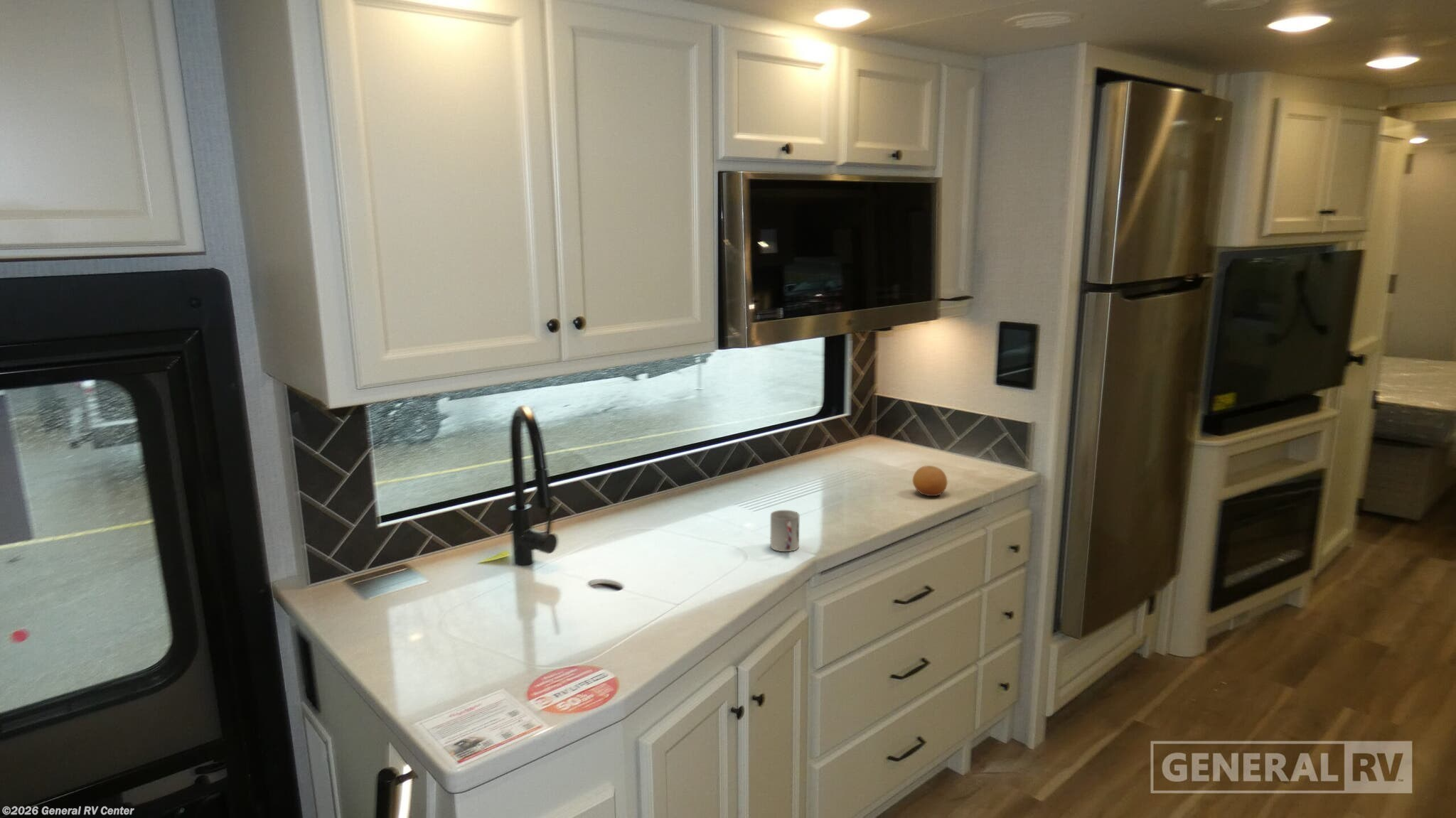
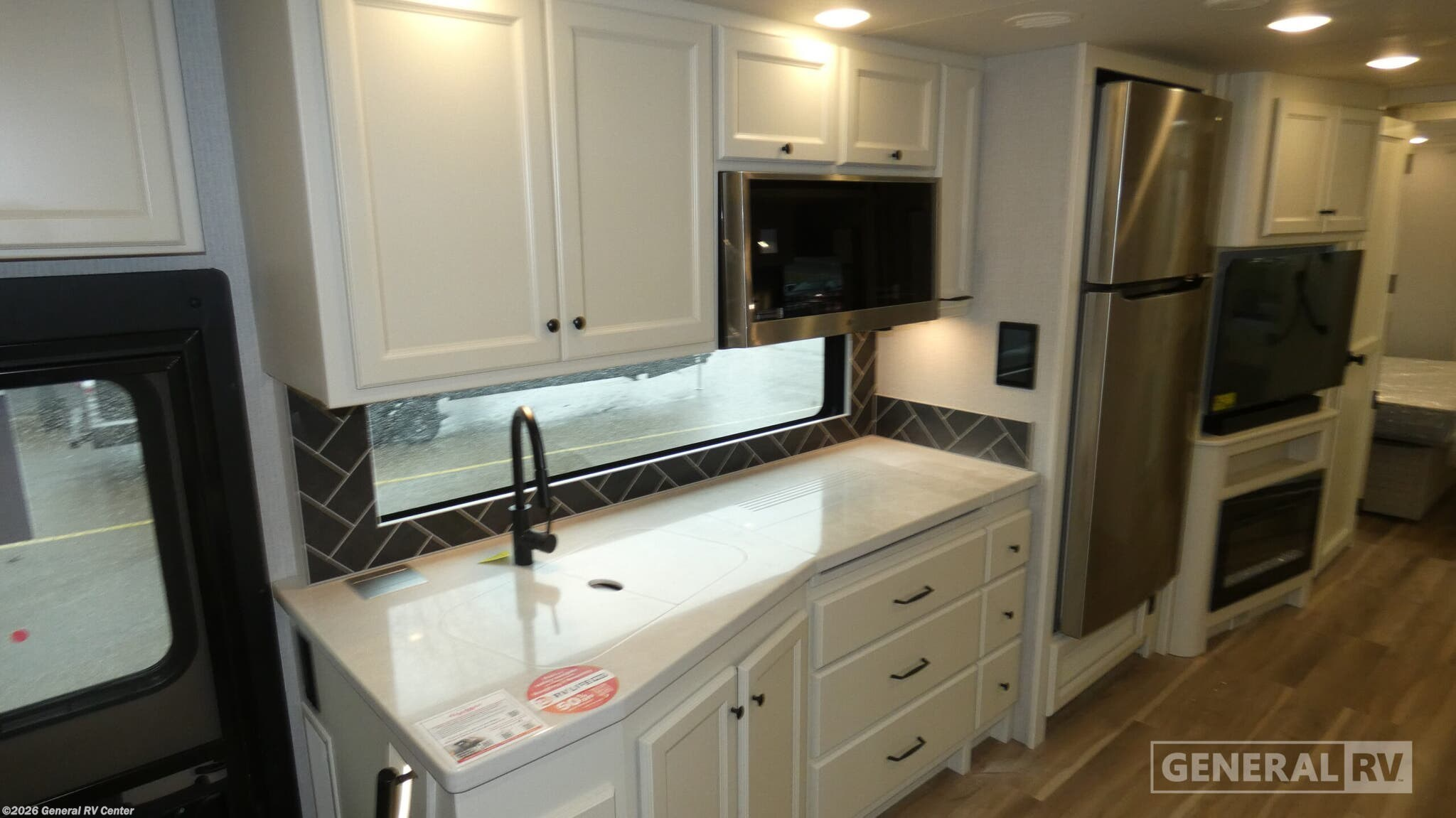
- fruit (930, 480)
- cup (786, 532)
